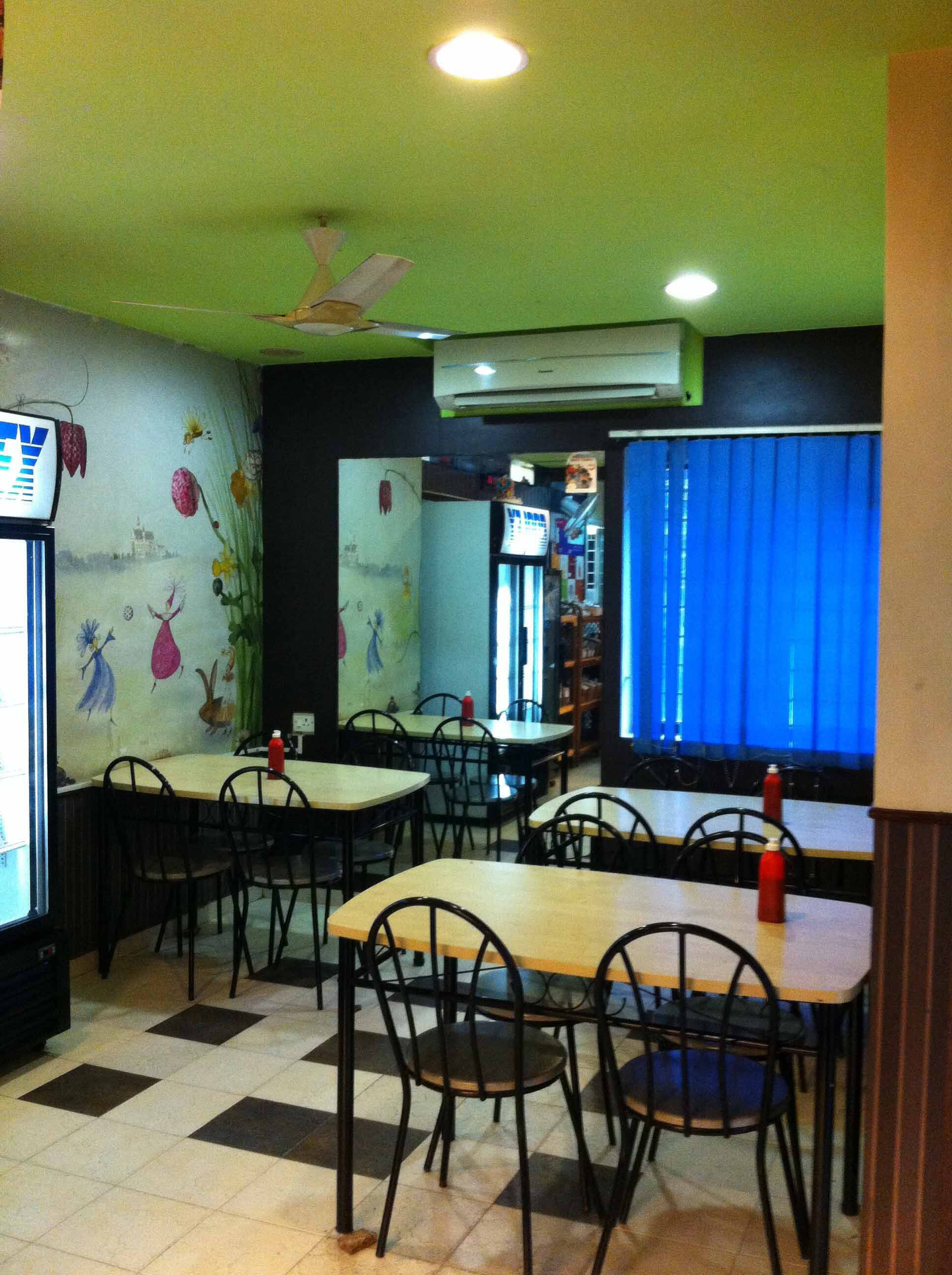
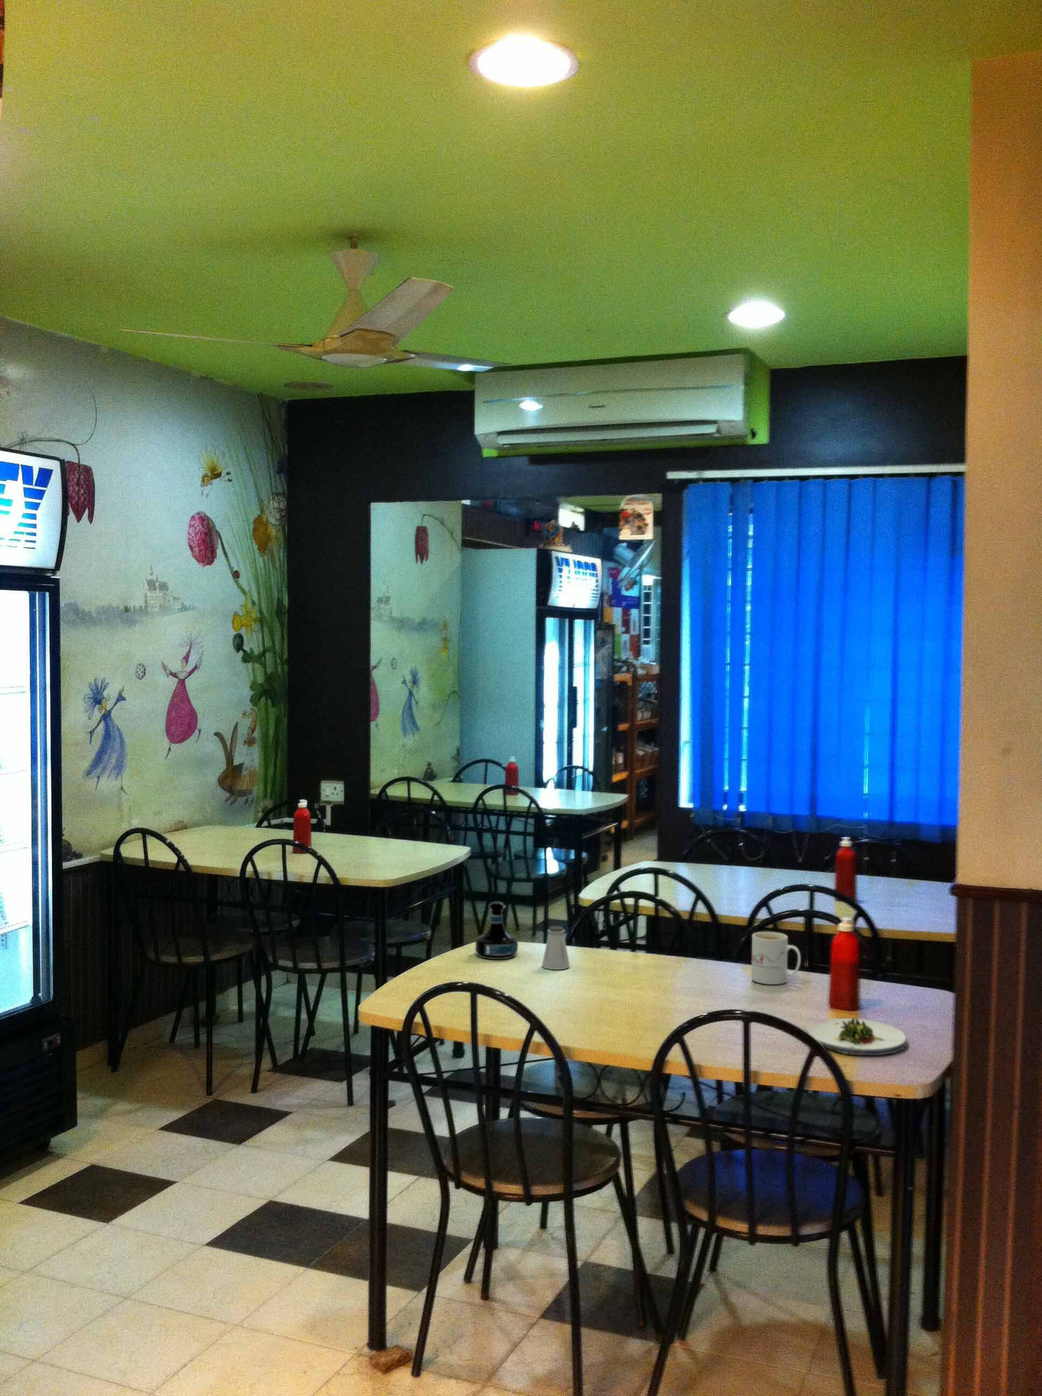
+ salad plate (857, 1030)
+ mug (776, 959)
+ saltshaker (555, 946)
+ tequila bottle (496, 928)
